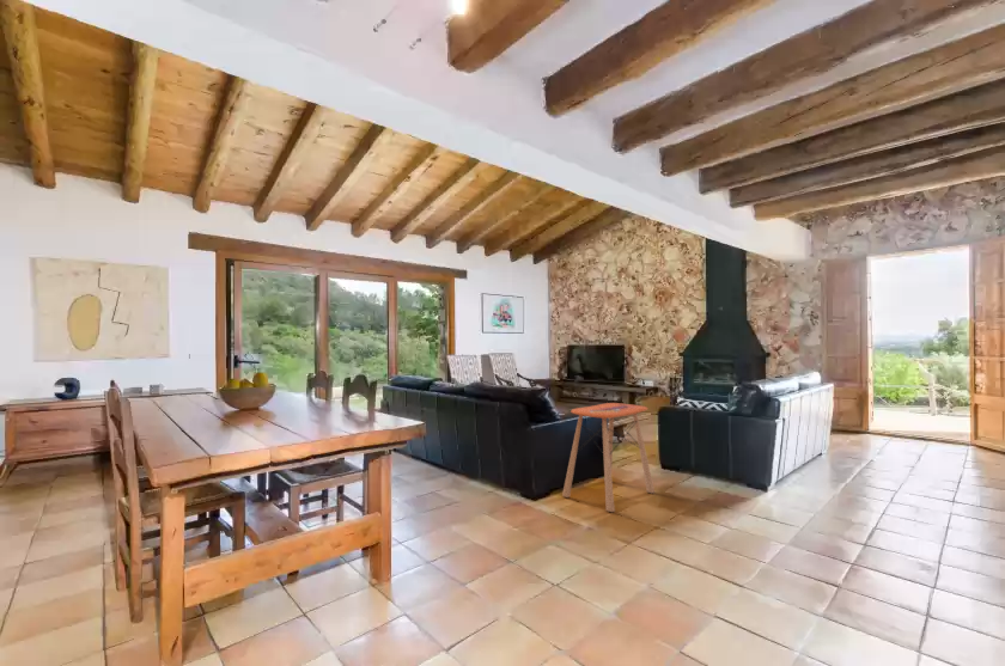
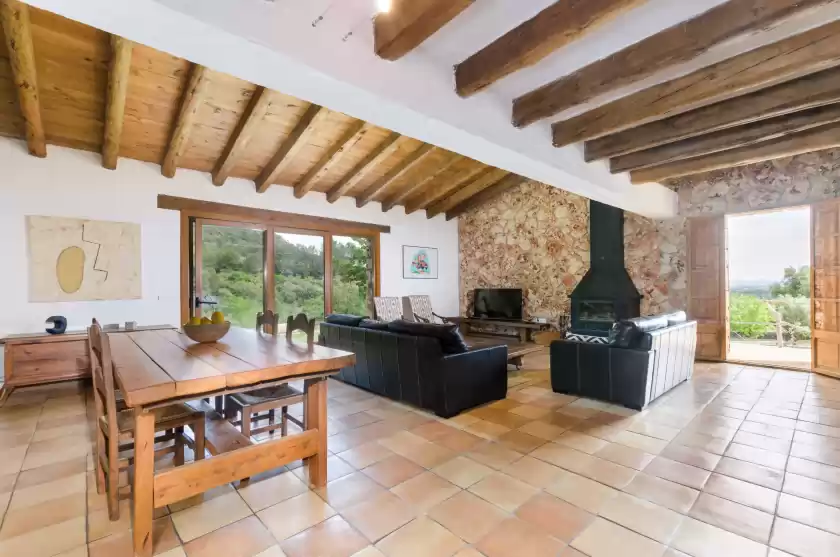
- side table (608, 451)
